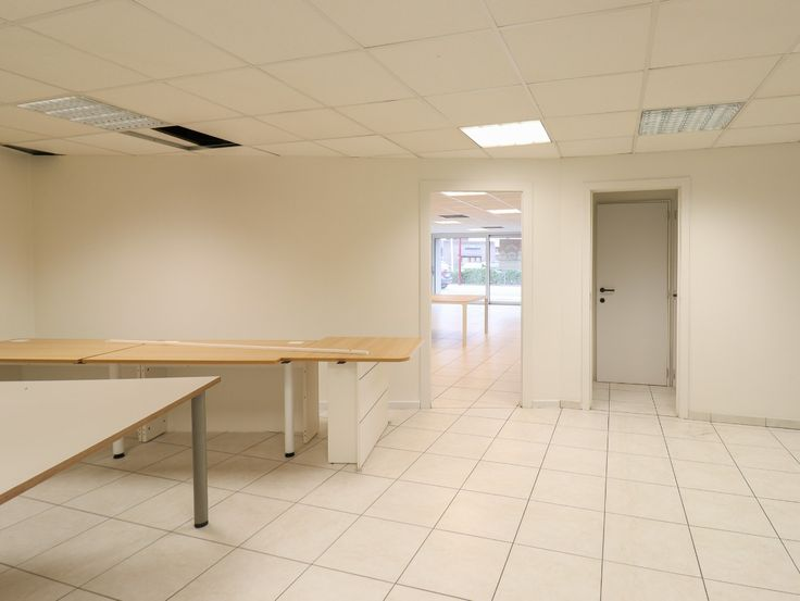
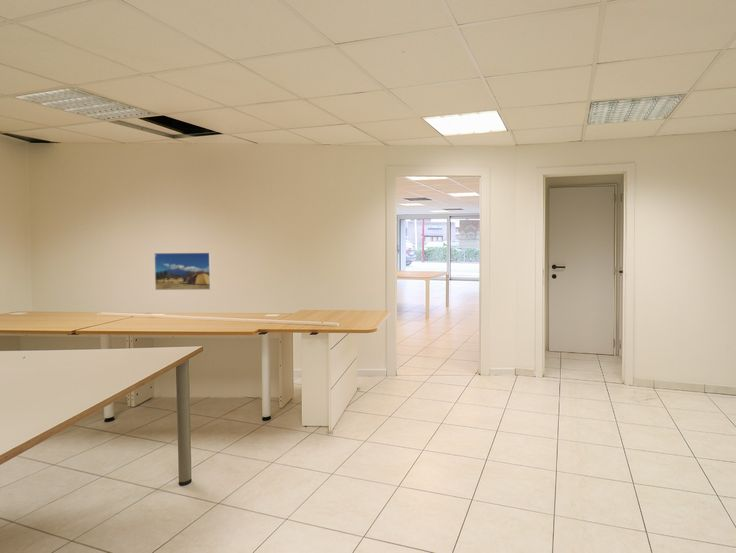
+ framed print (182, 271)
